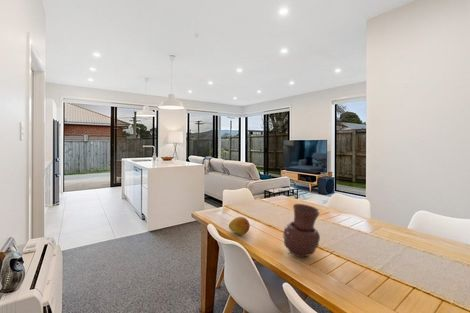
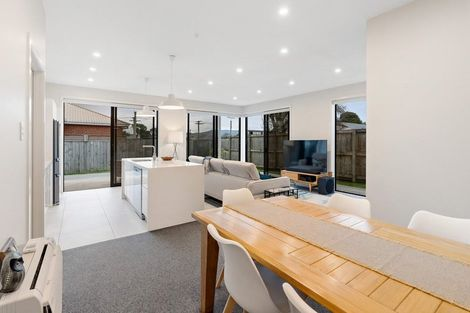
- fruit (239, 224)
- vase (301, 230)
